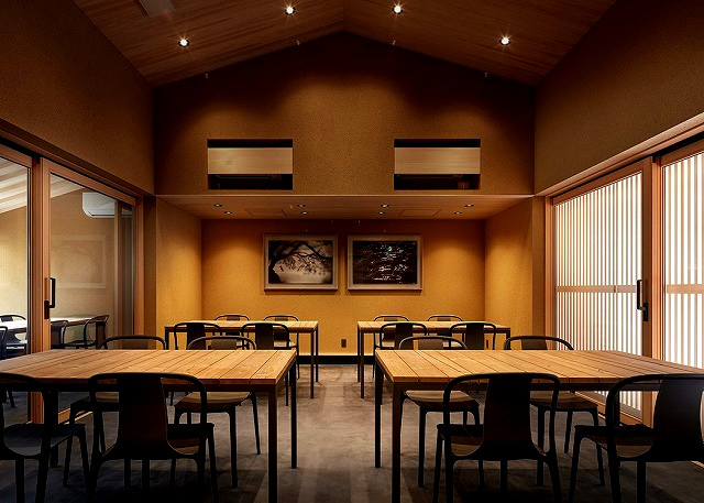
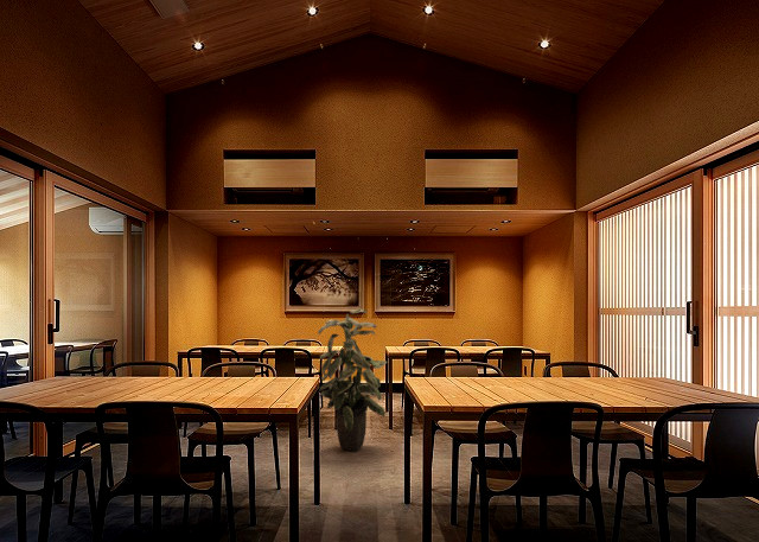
+ indoor plant (353, 380)
